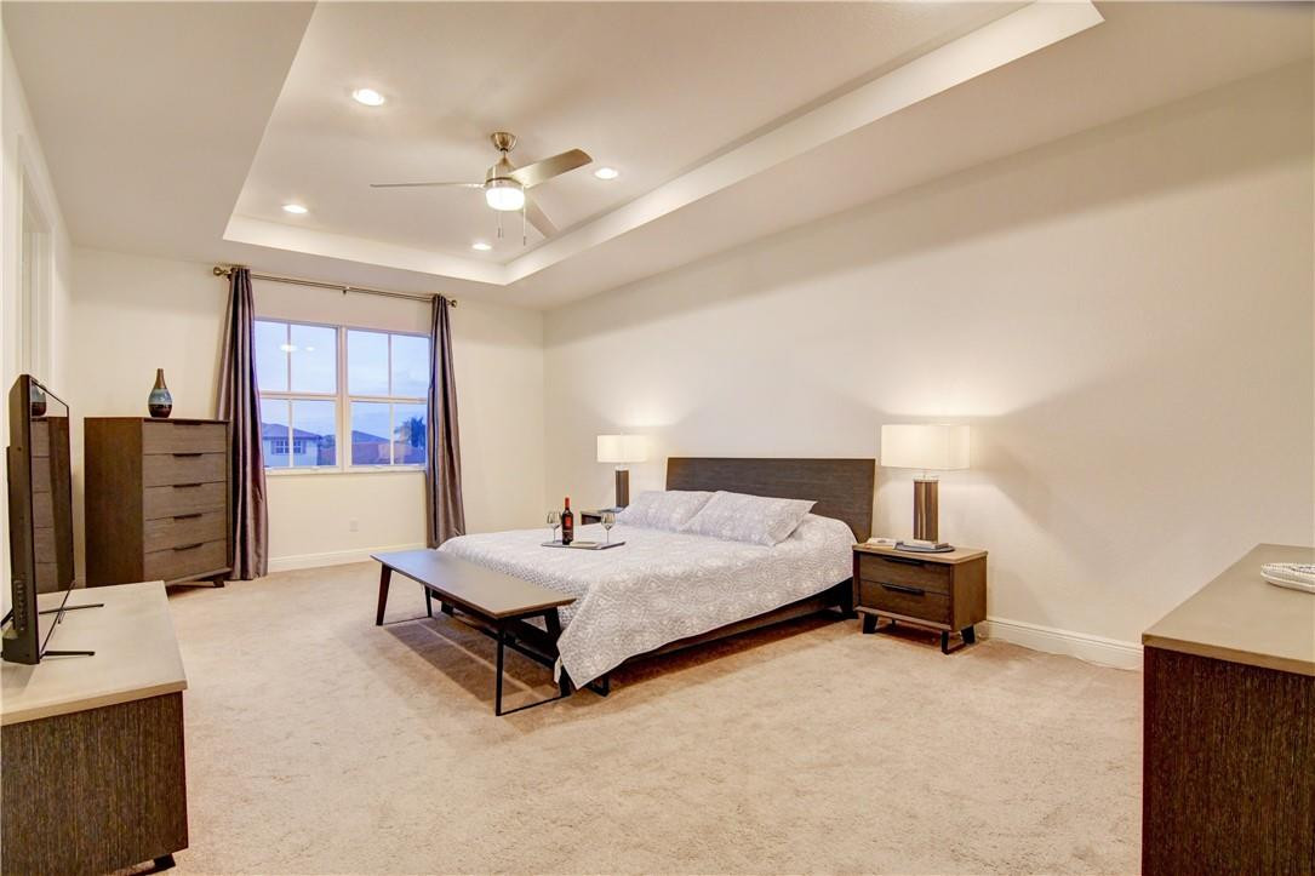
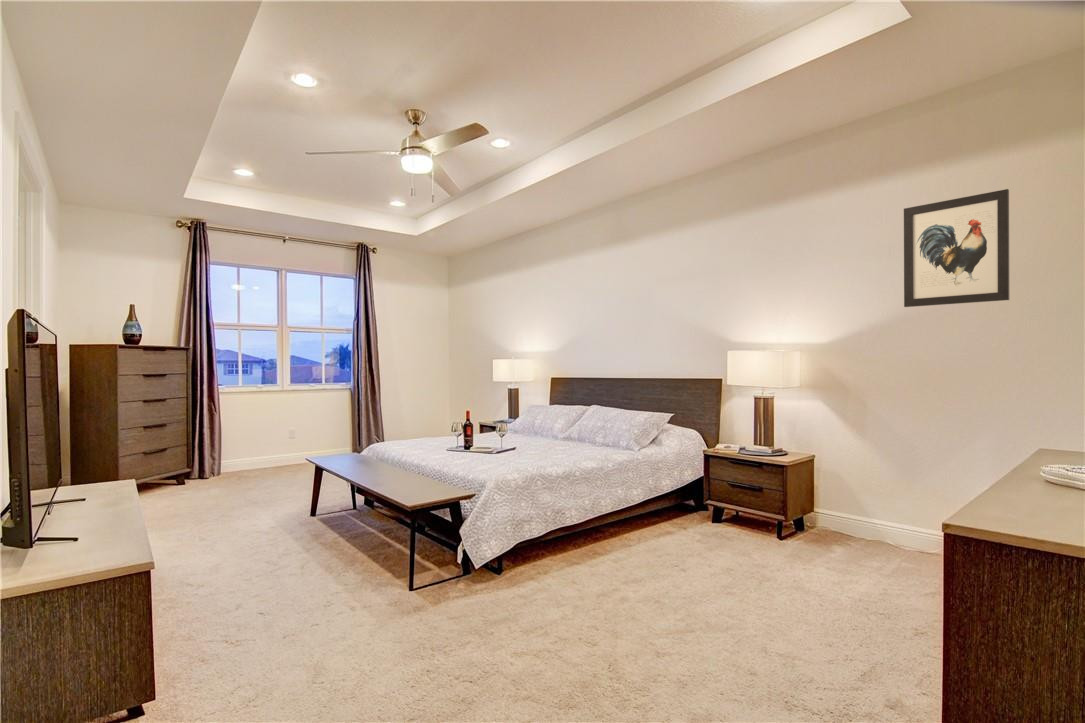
+ wall art (953, 251)
